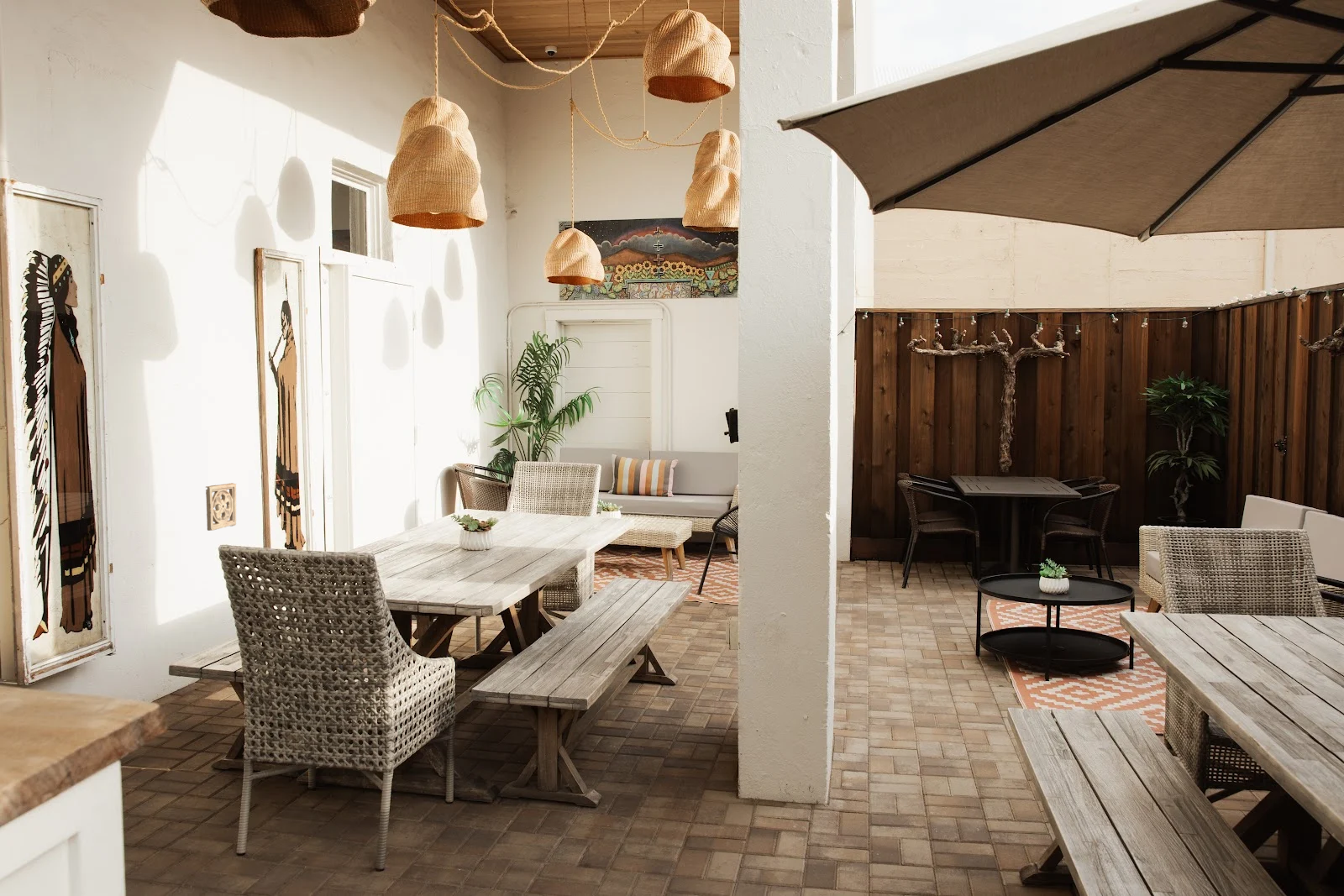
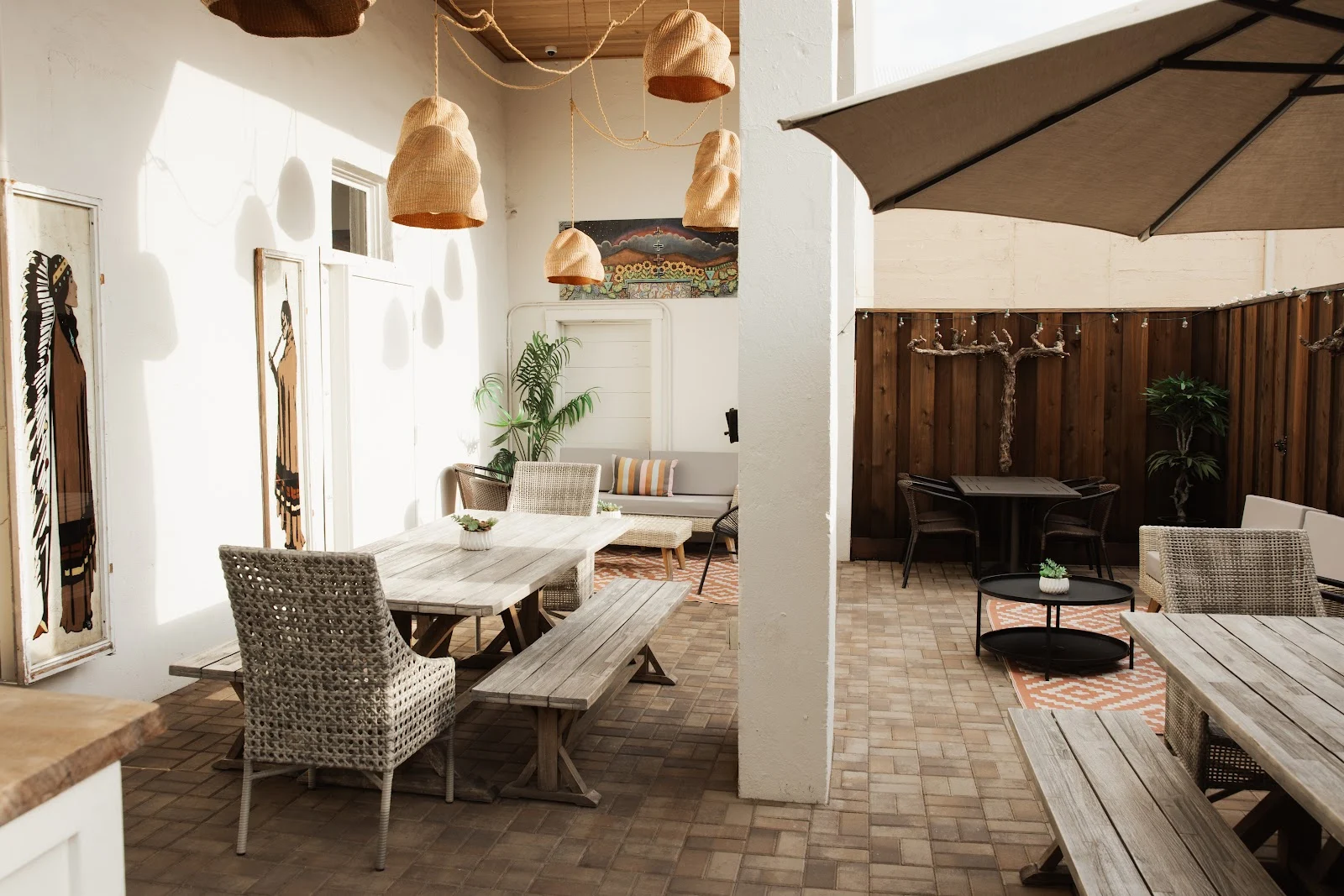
- wall ornament (221, 506)
